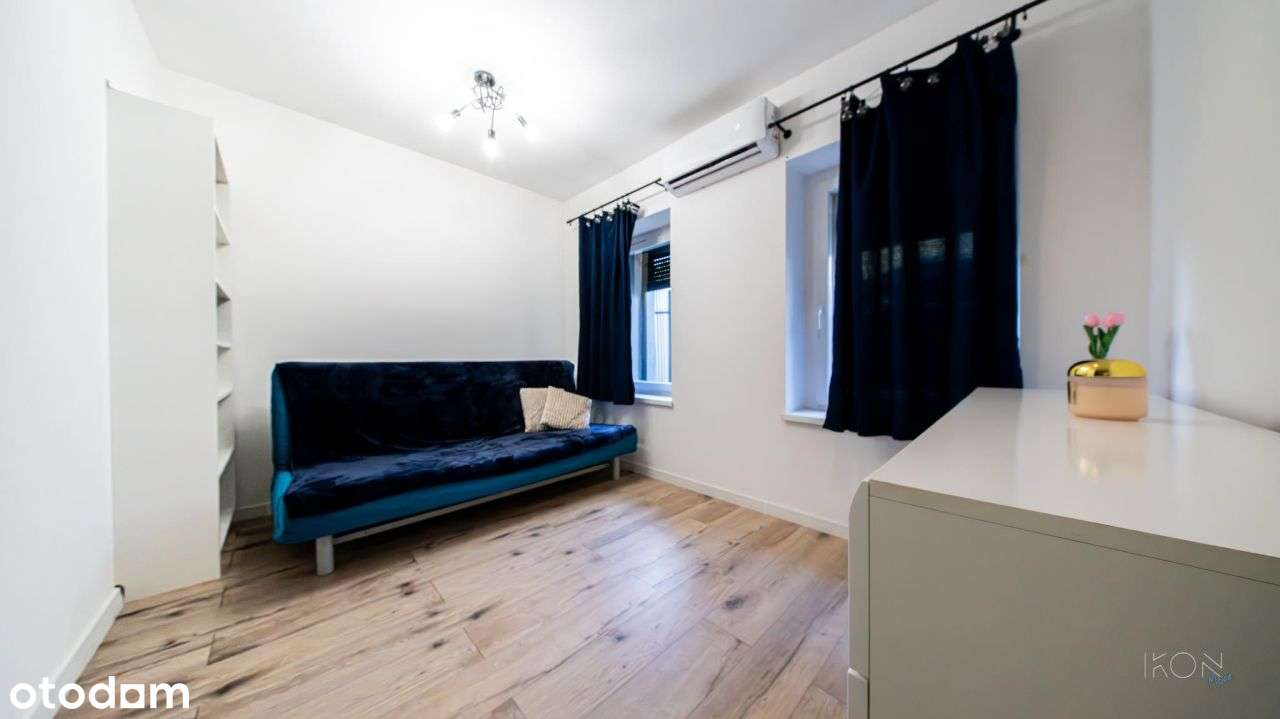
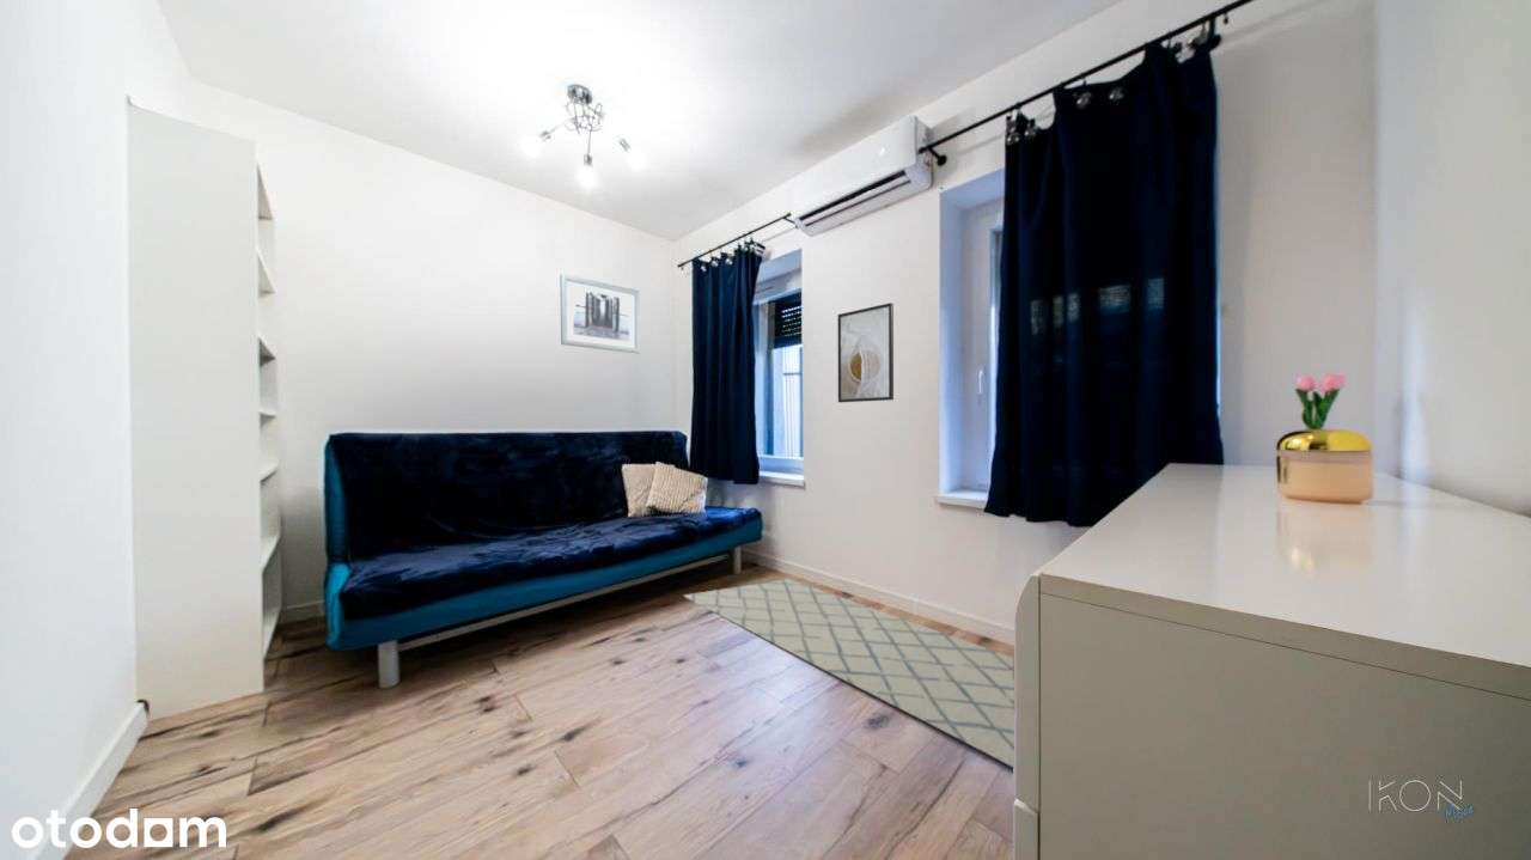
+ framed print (864, 355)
+ wall art (602, 316)
+ rug (860, 638)
